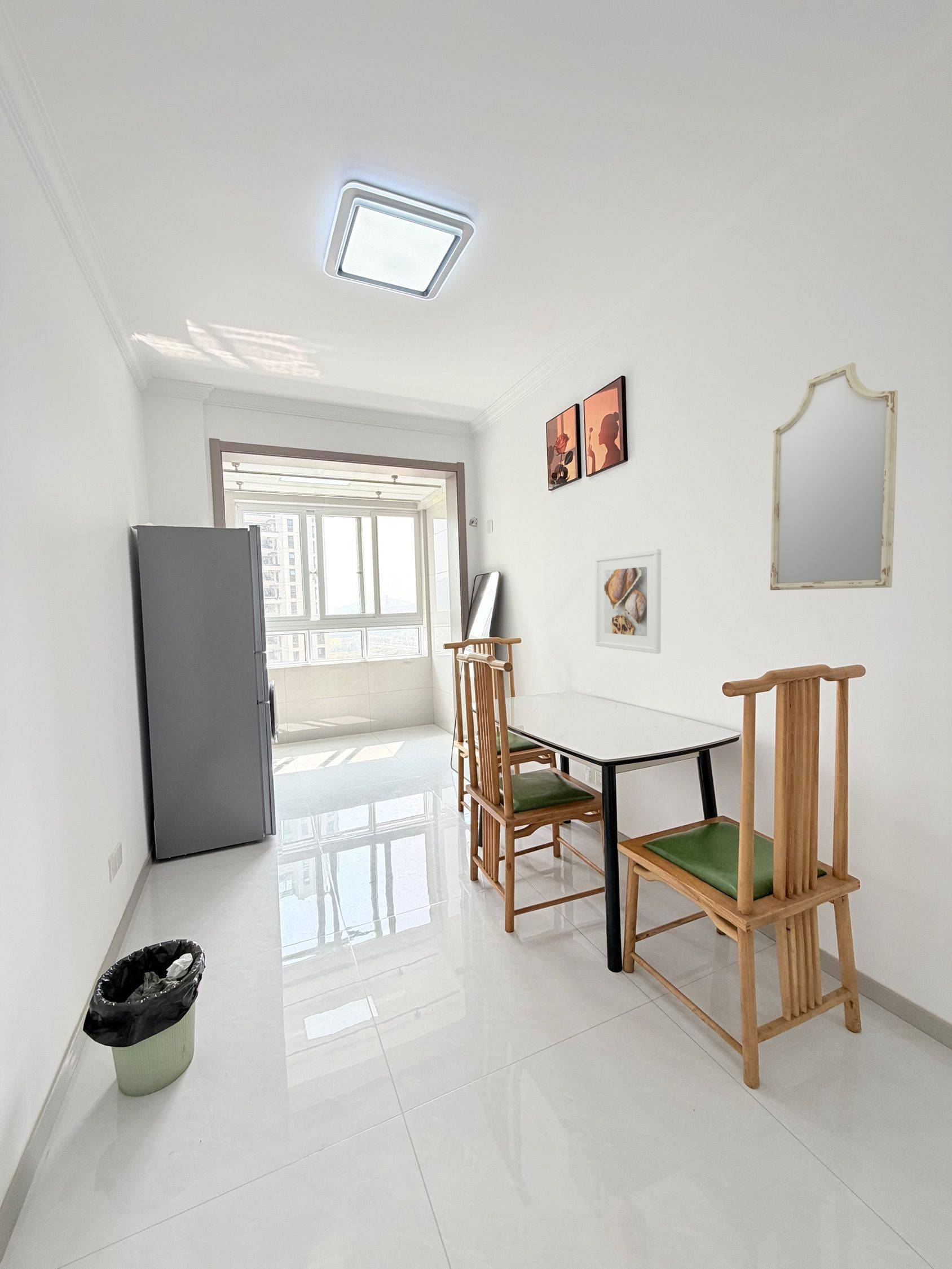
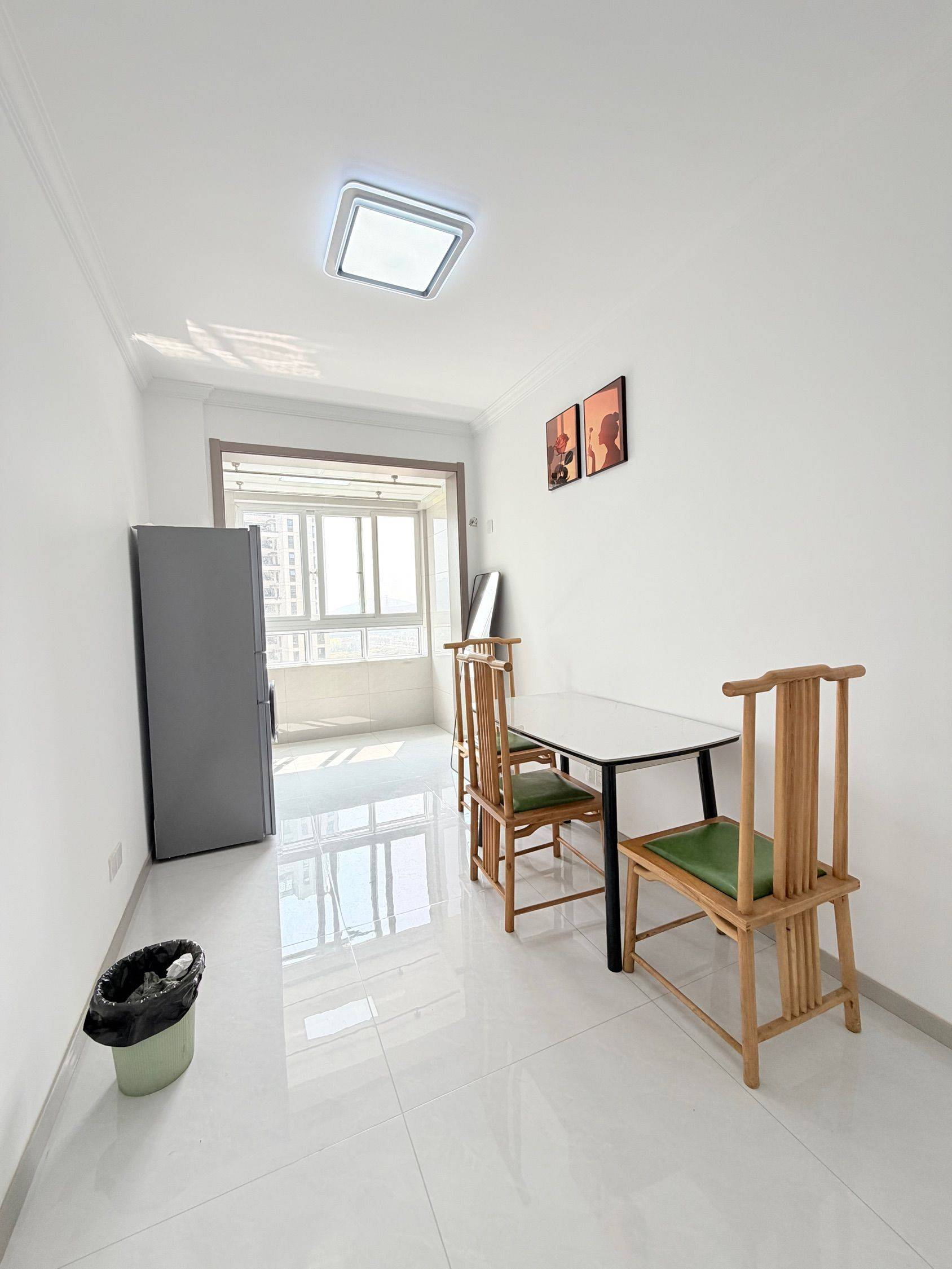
- home mirror (826, 482)
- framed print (625, 601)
